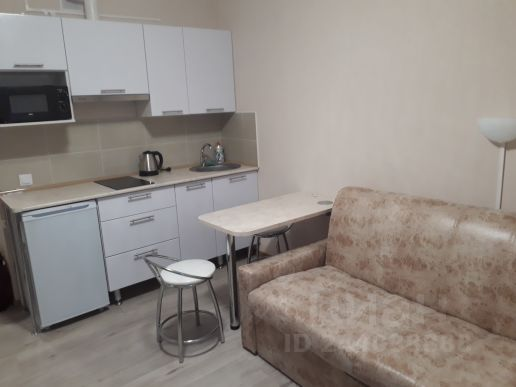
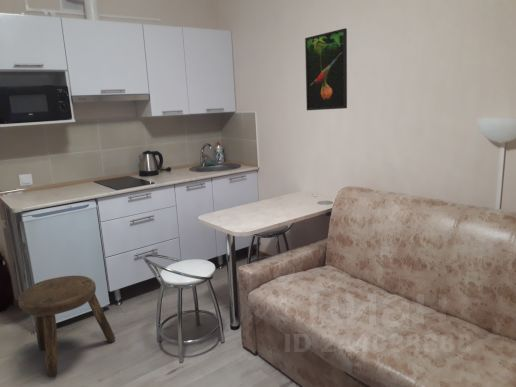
+ stool (65, 311)
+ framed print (325, 72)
